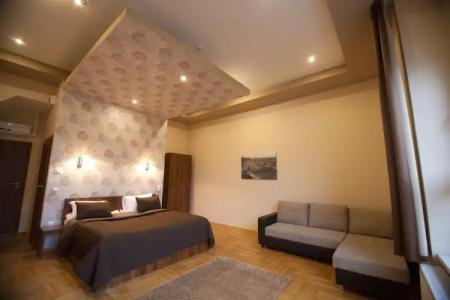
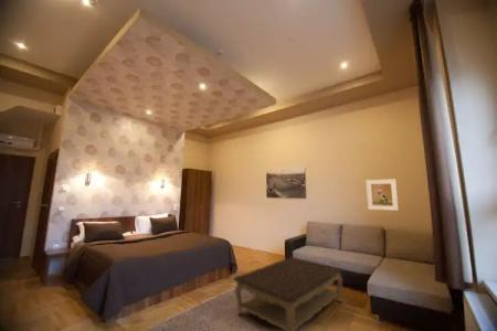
+ coffee table (292, 289)
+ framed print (381, 194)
